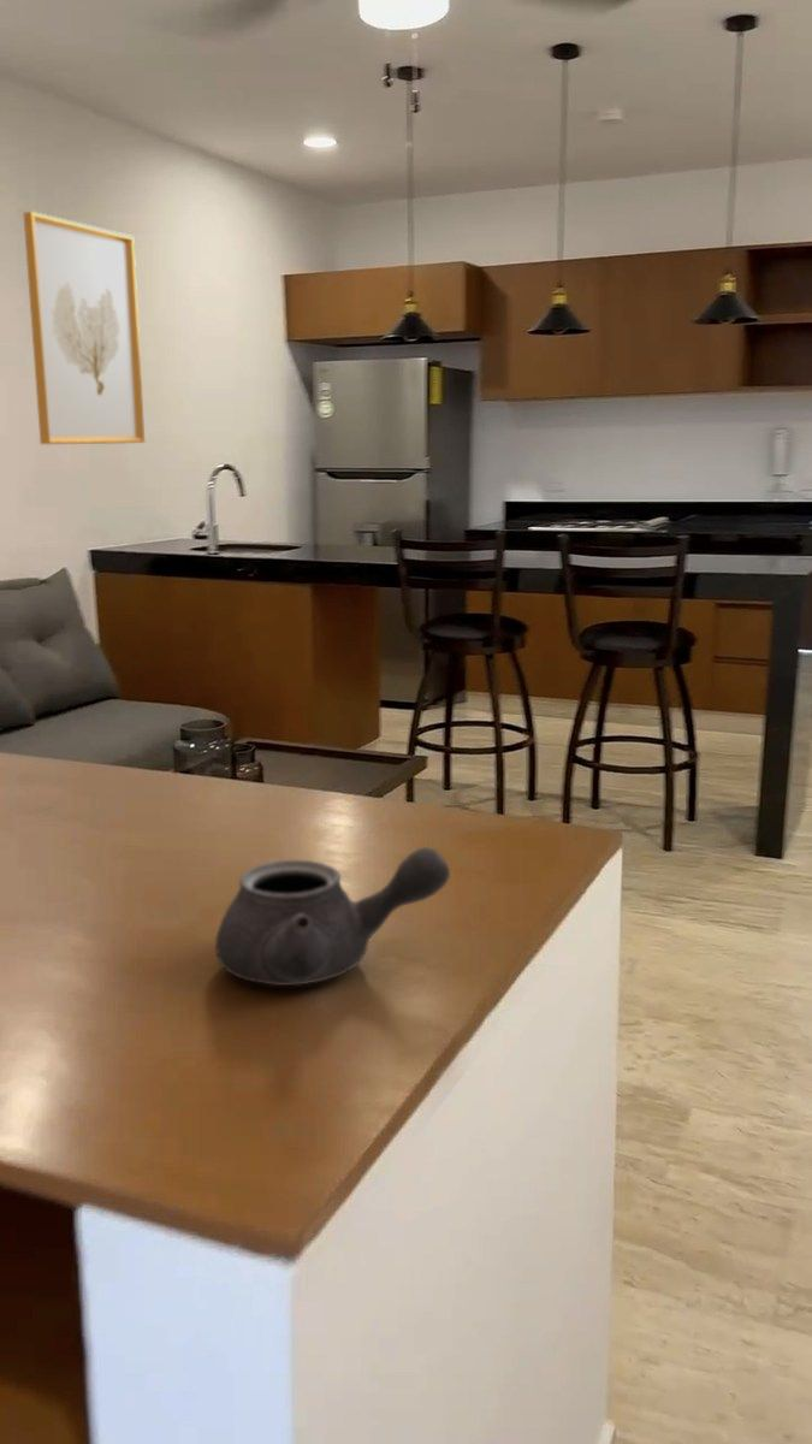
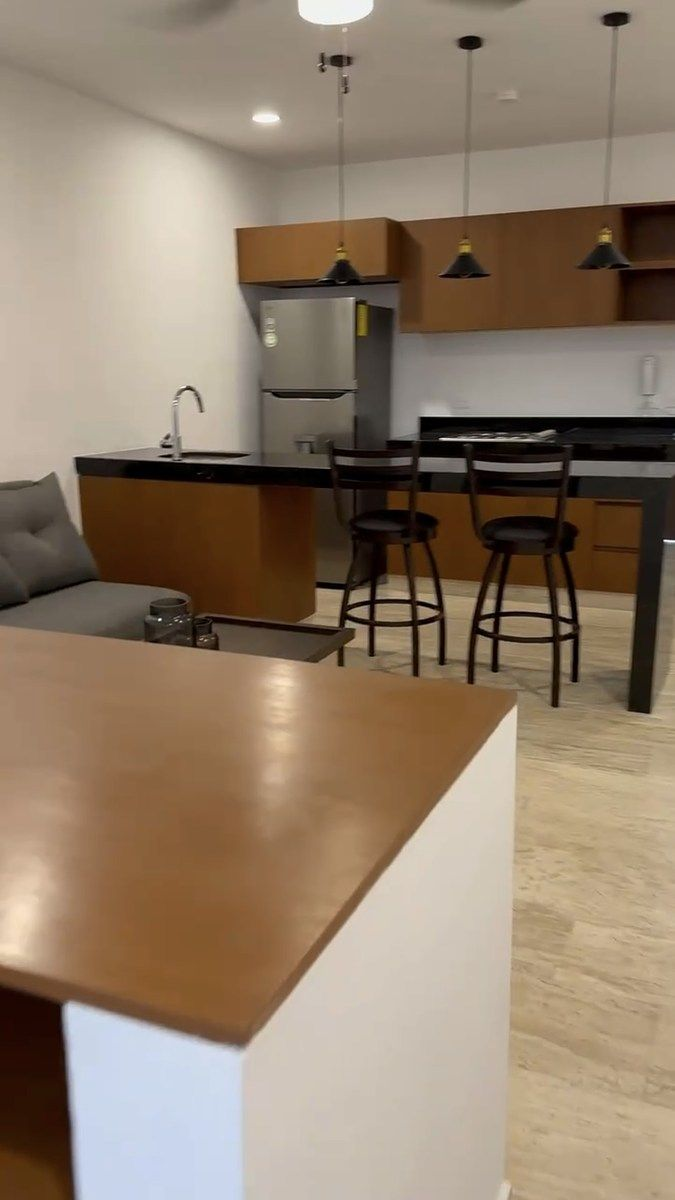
- wall art (88, 336)
- teapot (332, 910)
